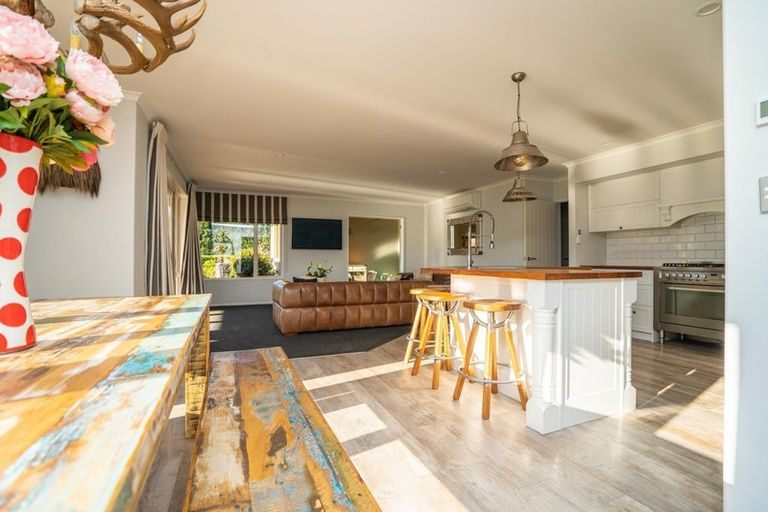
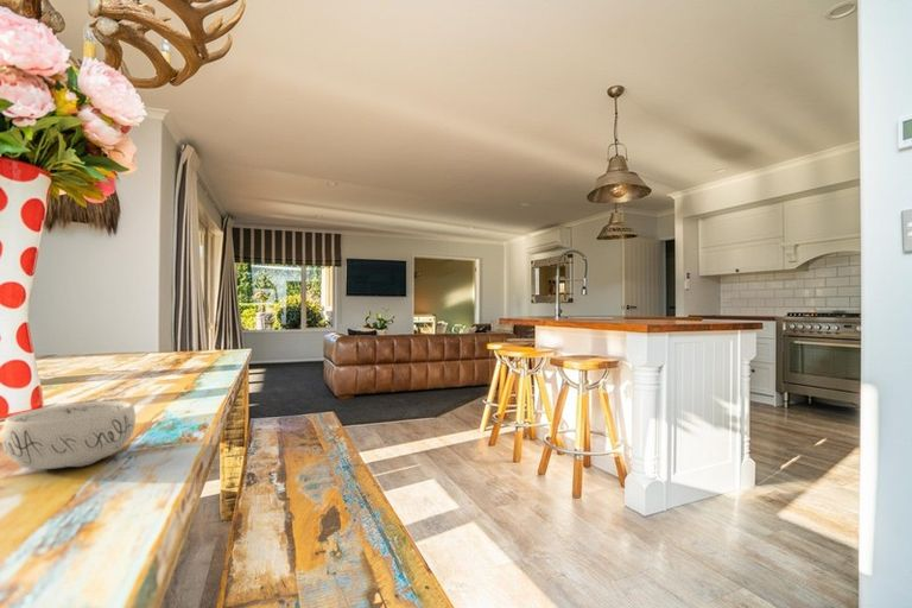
+ decorative bowl (74, 432)
